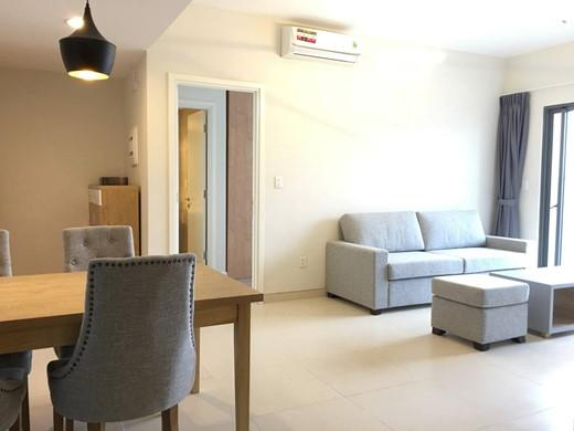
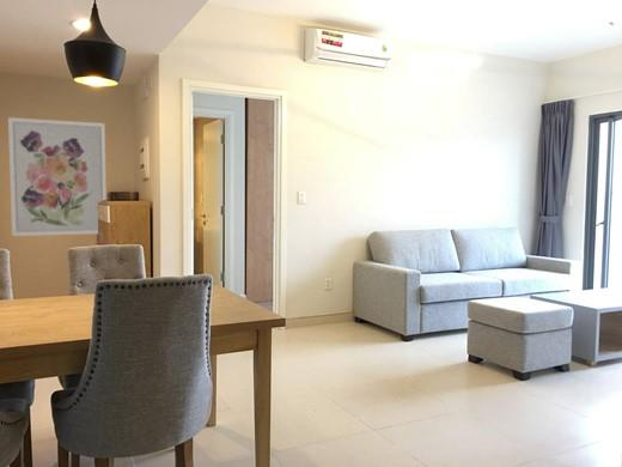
+ wall art (59, 177)
